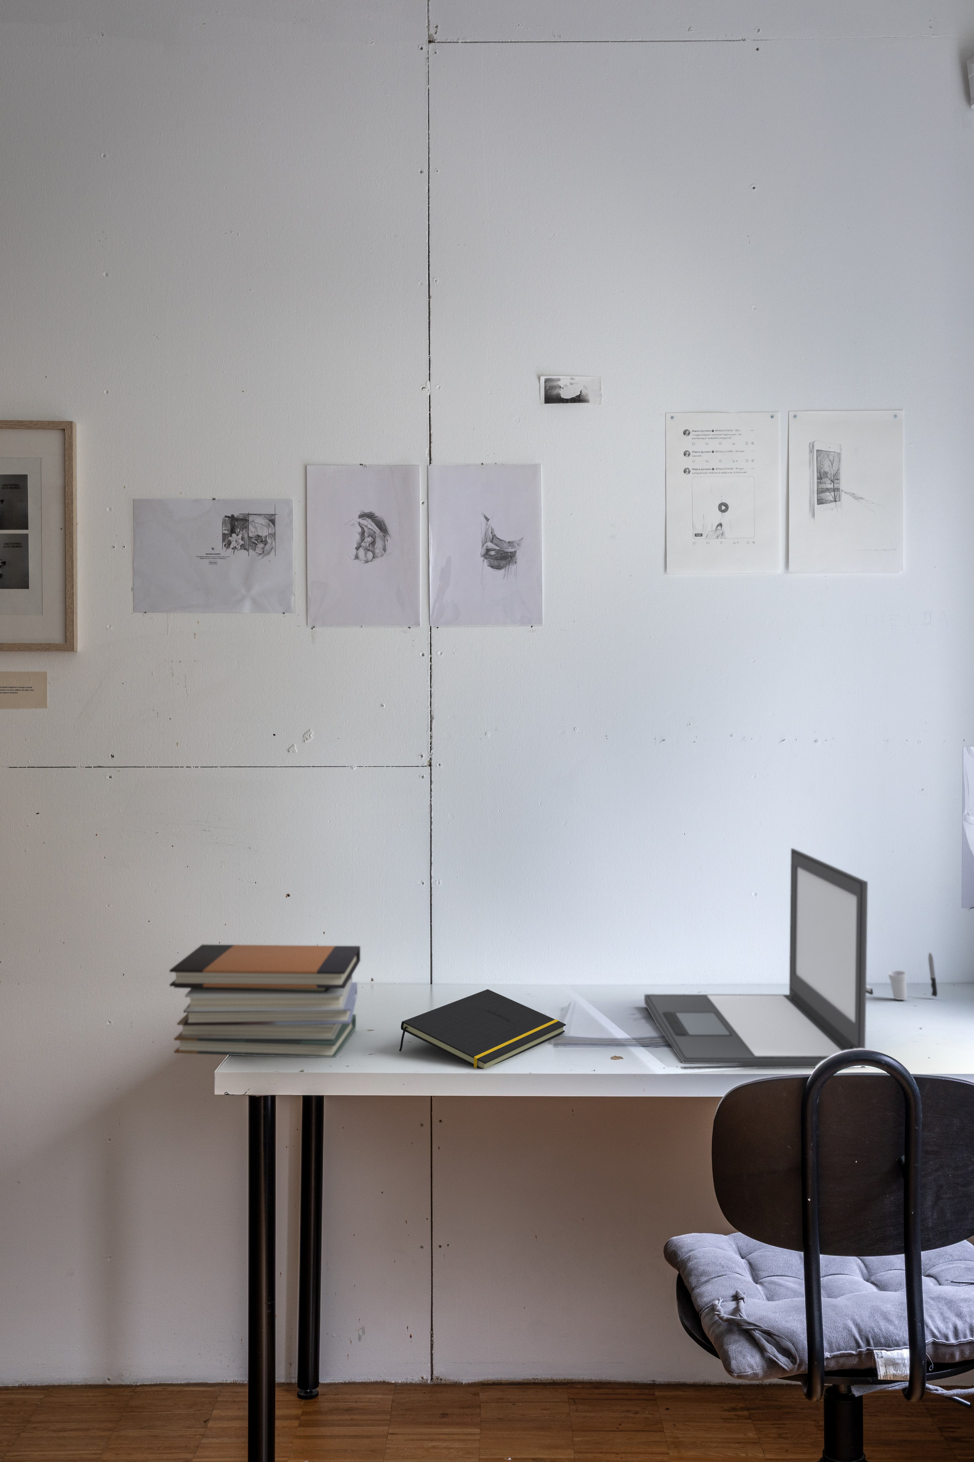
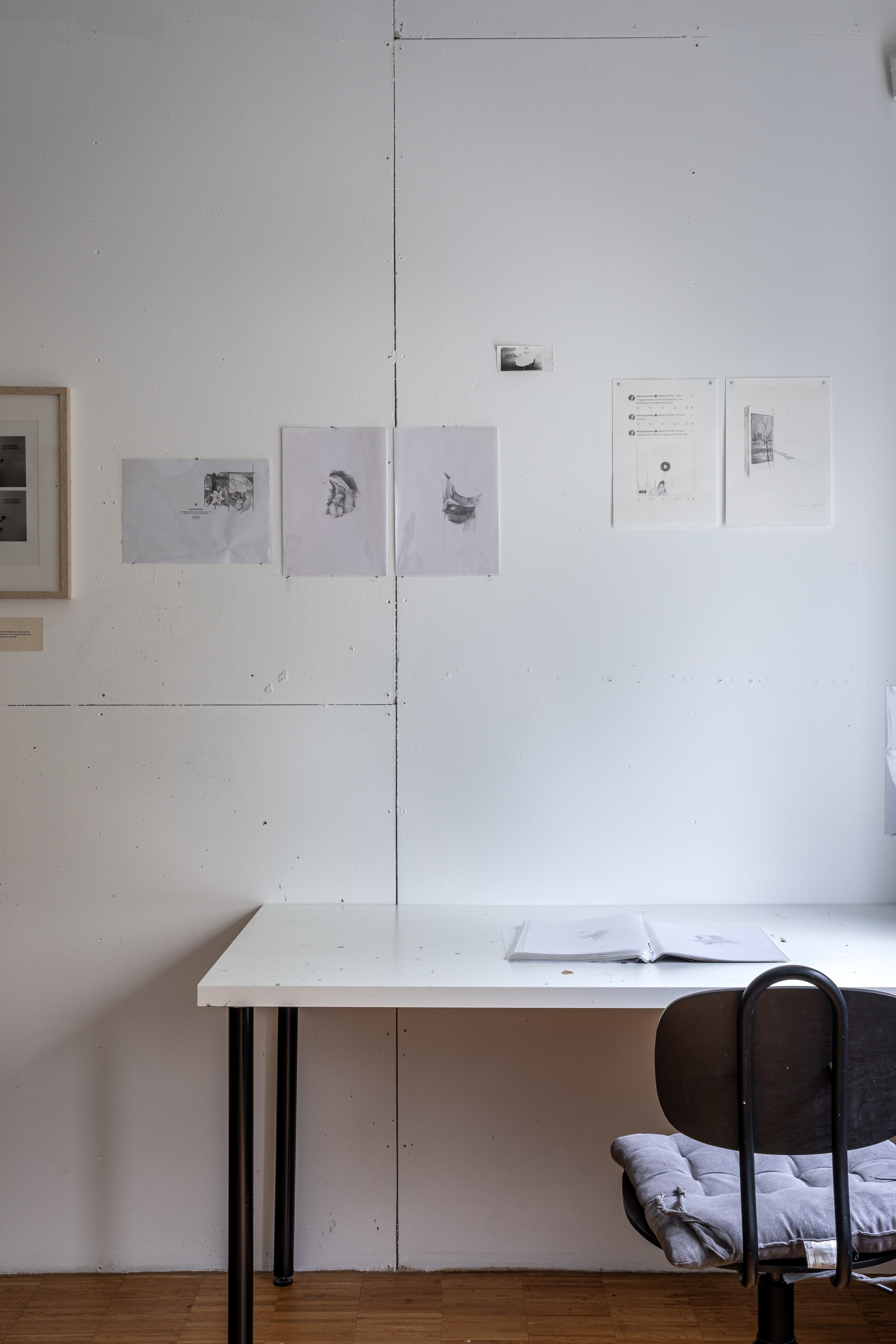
- notepad (486, 1027)
- laptop (790, 949)
- cup (900, 976)
- book stack (271, 999)
